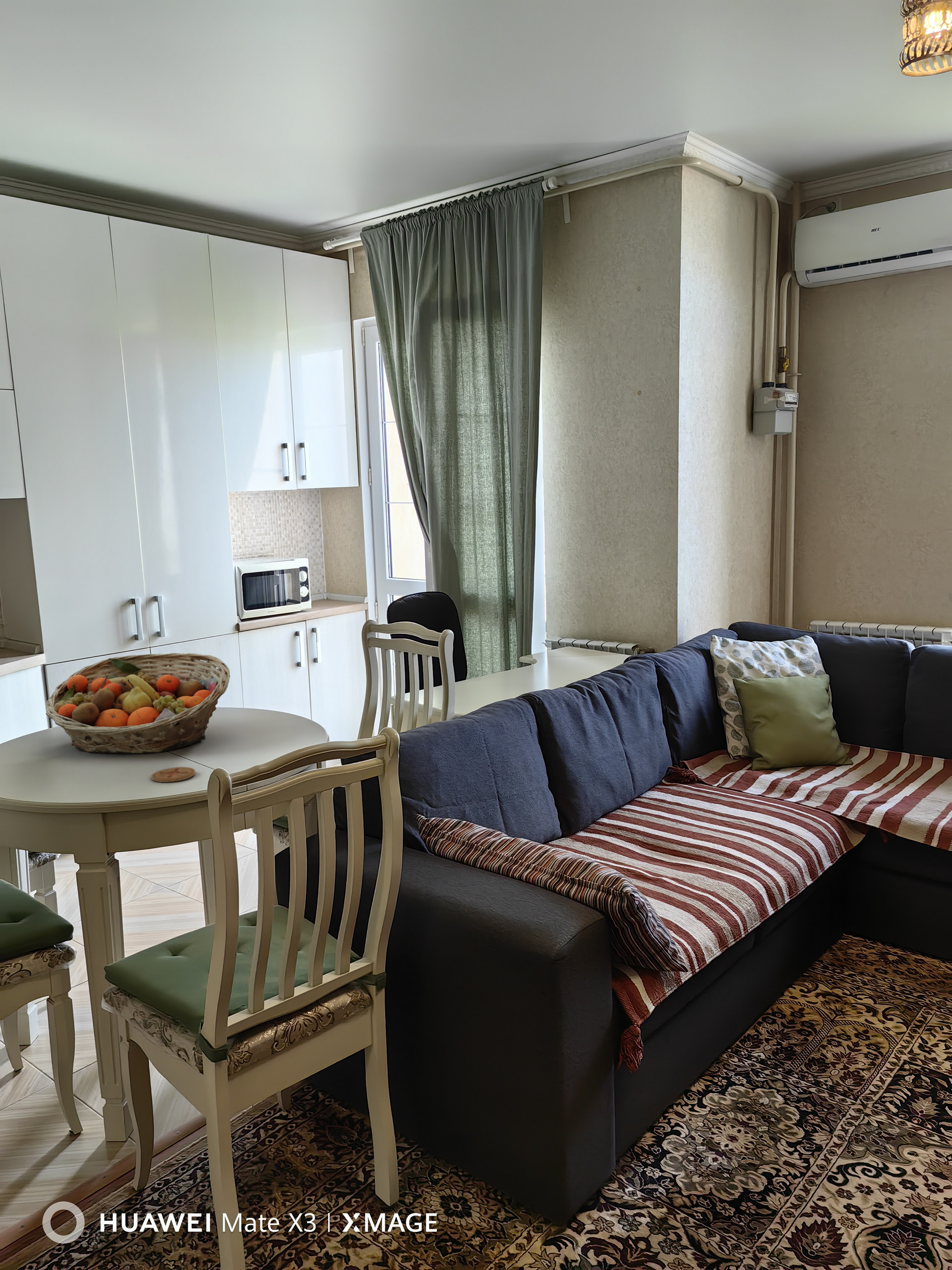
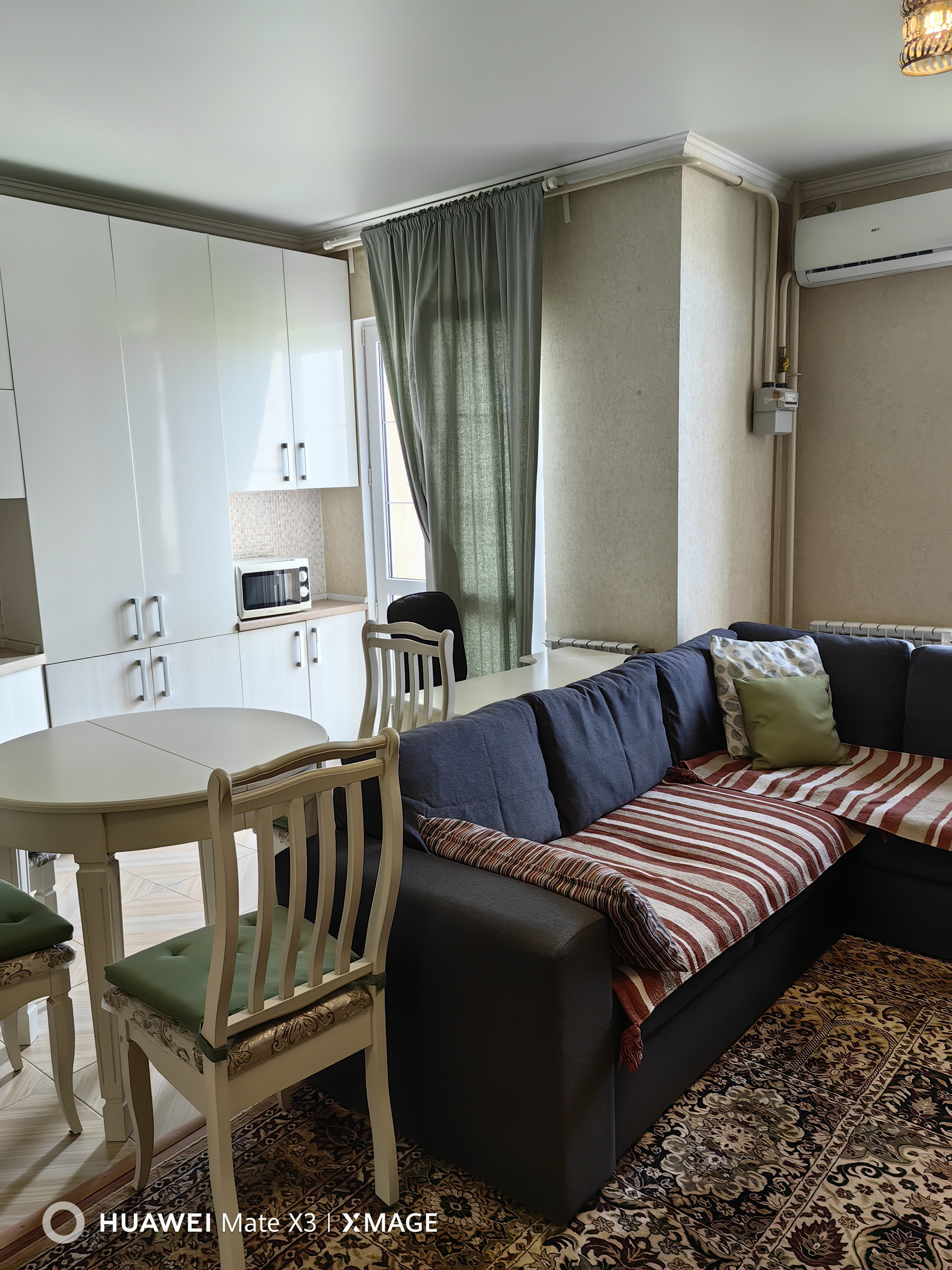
- coaster (174, 774)
- fruit basket (141, 702)
